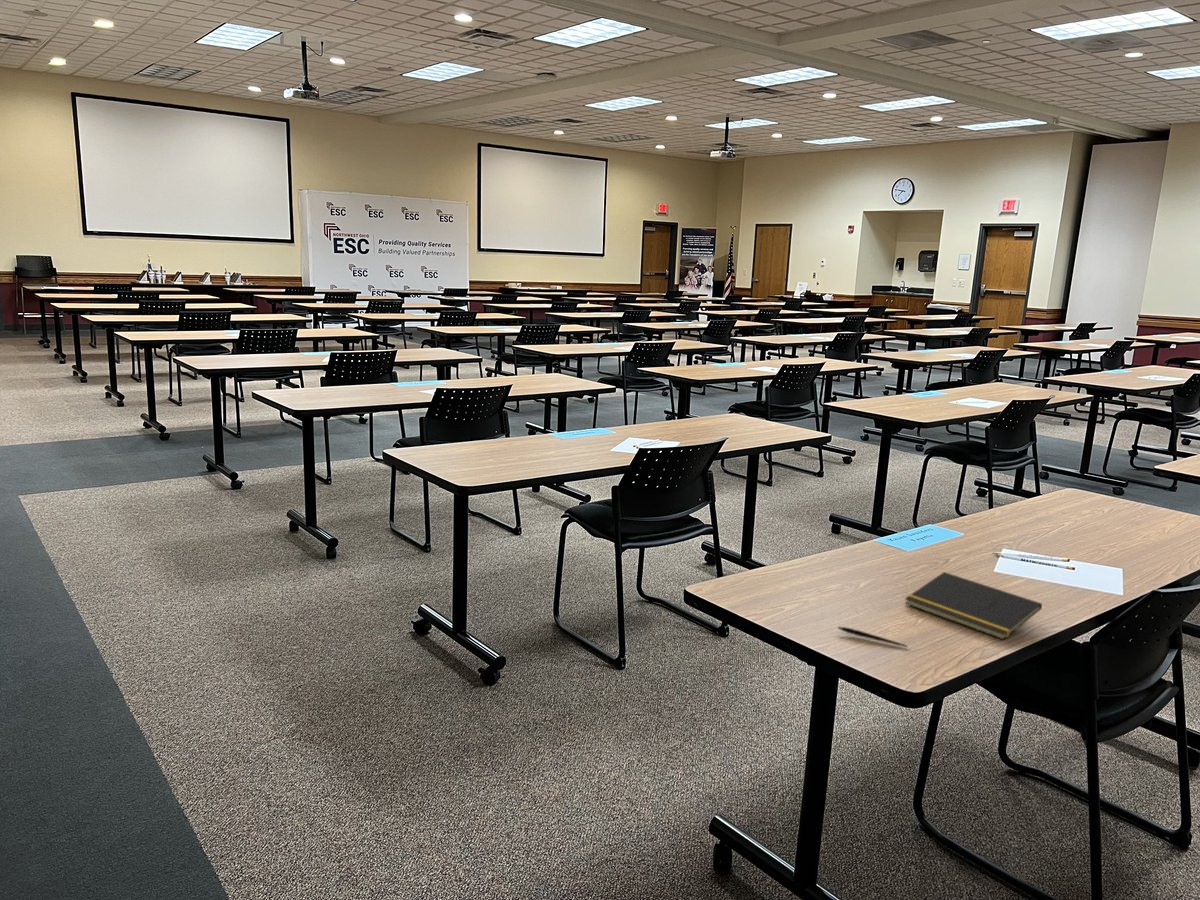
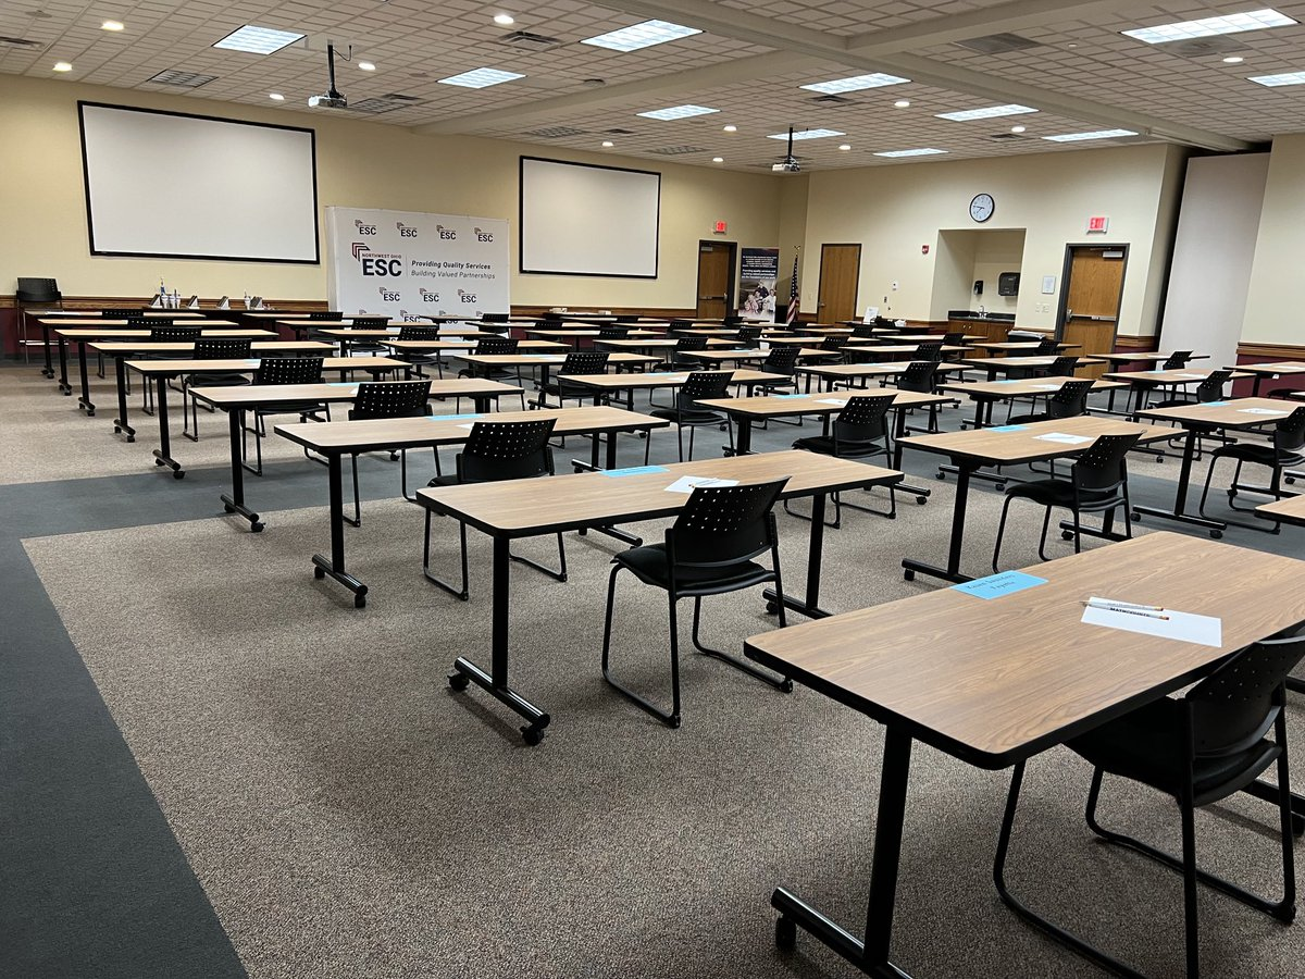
- pen (871, 636)
- notepad (971, 603)
